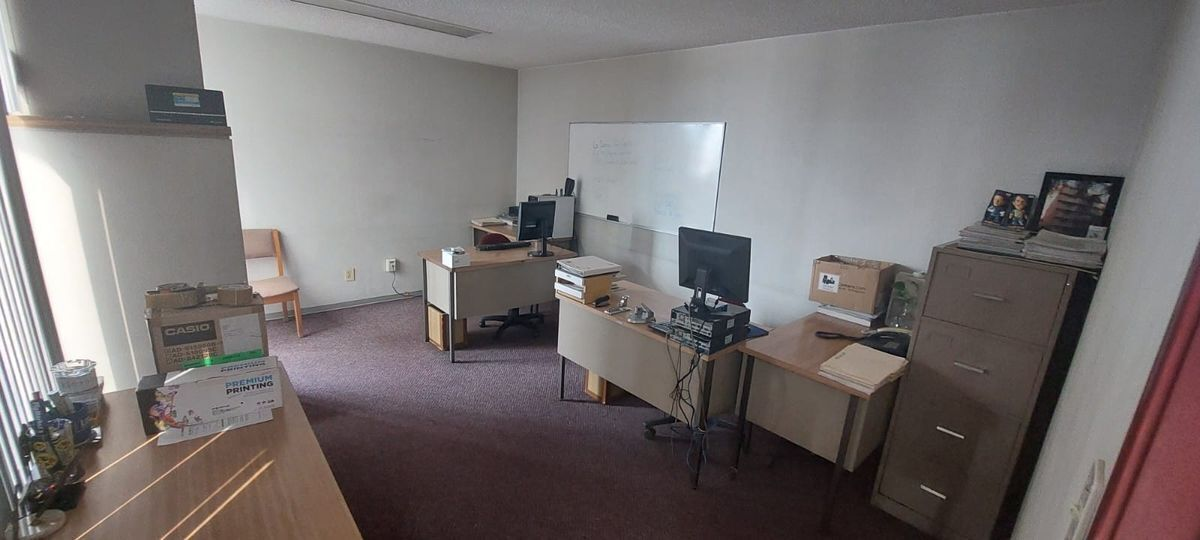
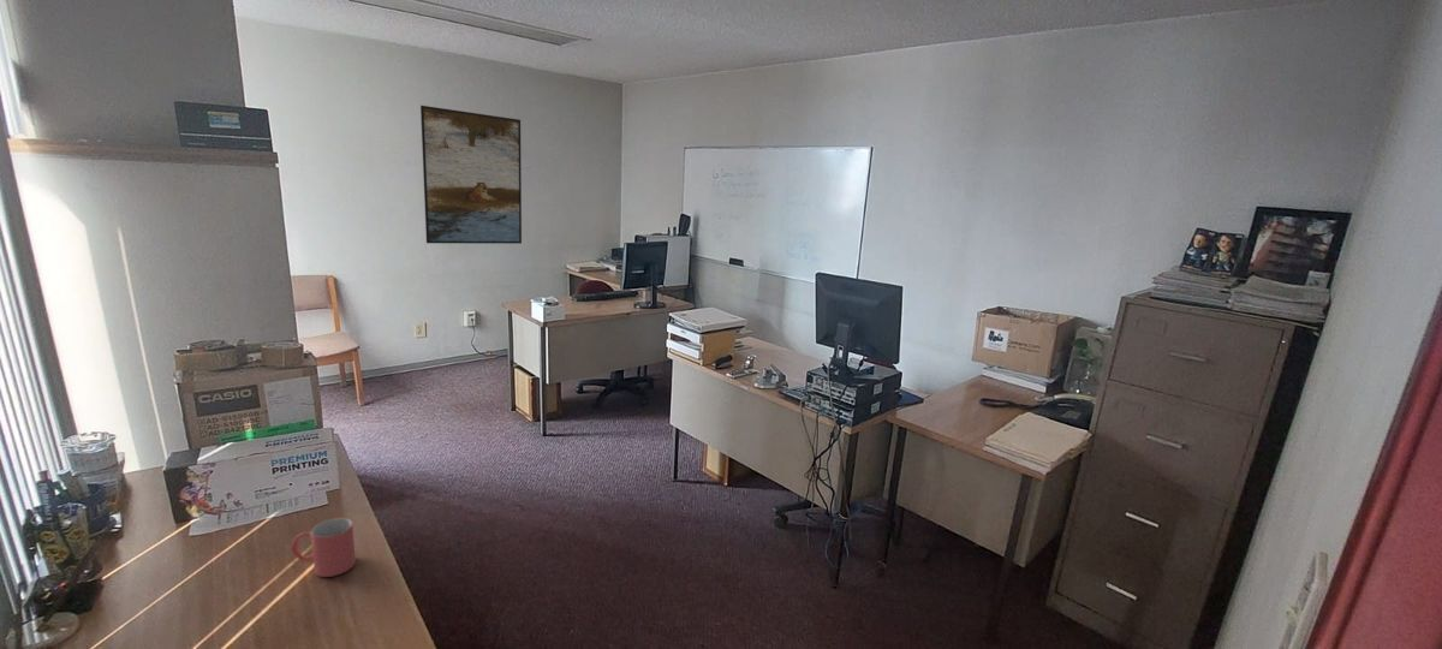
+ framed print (475, 179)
+ mug (322, 547)
